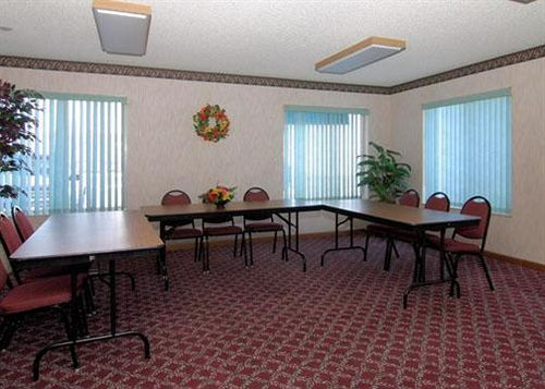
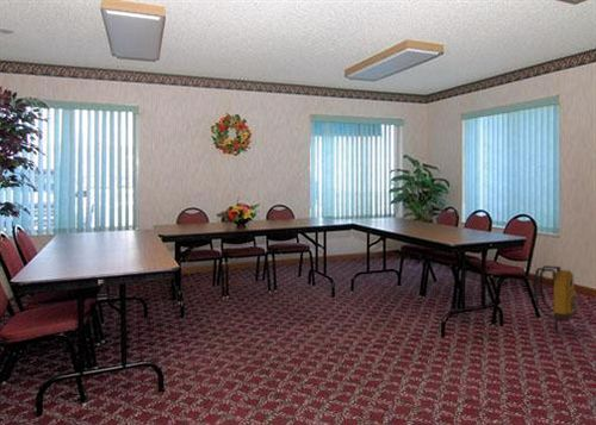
+ backpack (554, 296)
